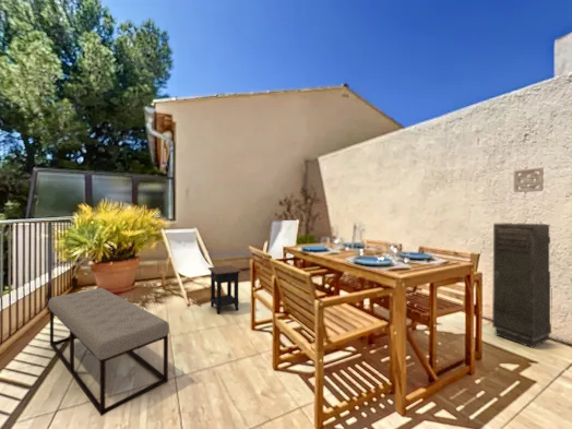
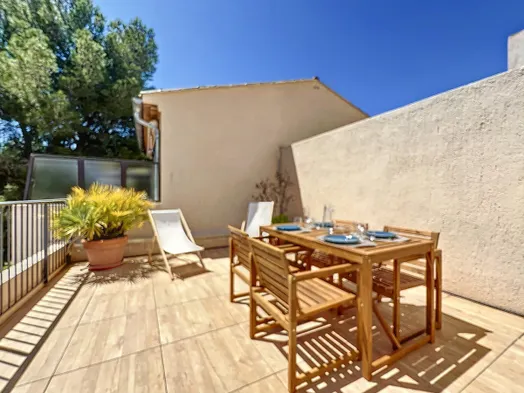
- wall ornament (528, 180)
- storage cabinet (521, 281)
- bench (102, 334)
- side table (227, 288)
